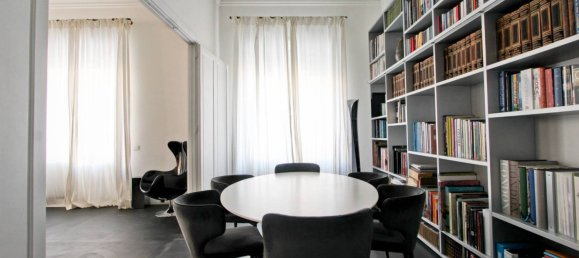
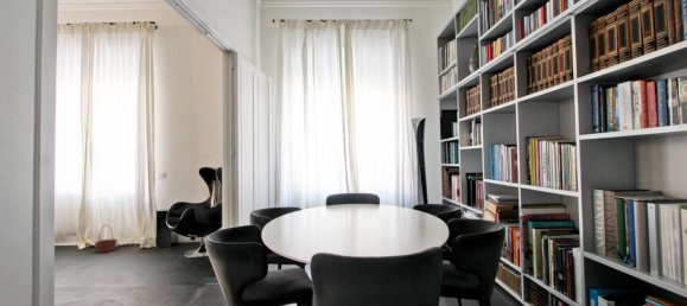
+ basket (106, 240)
